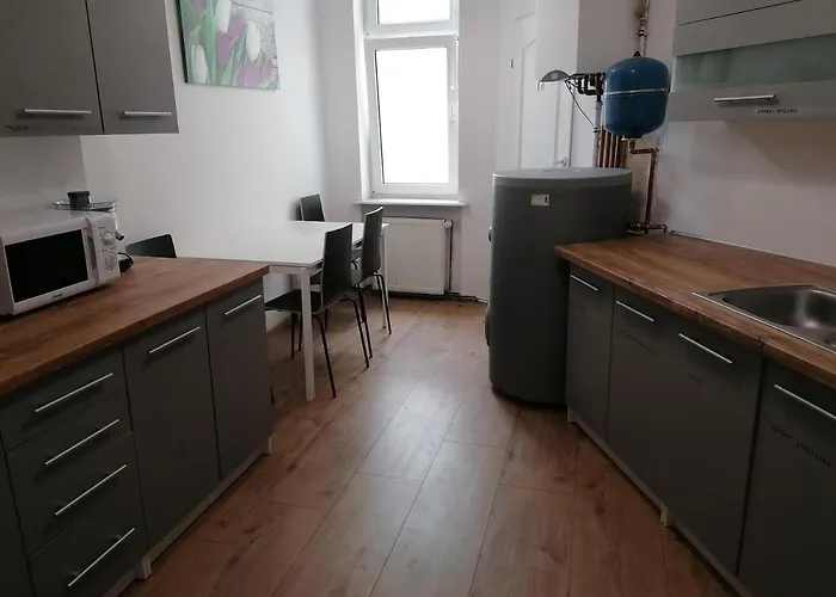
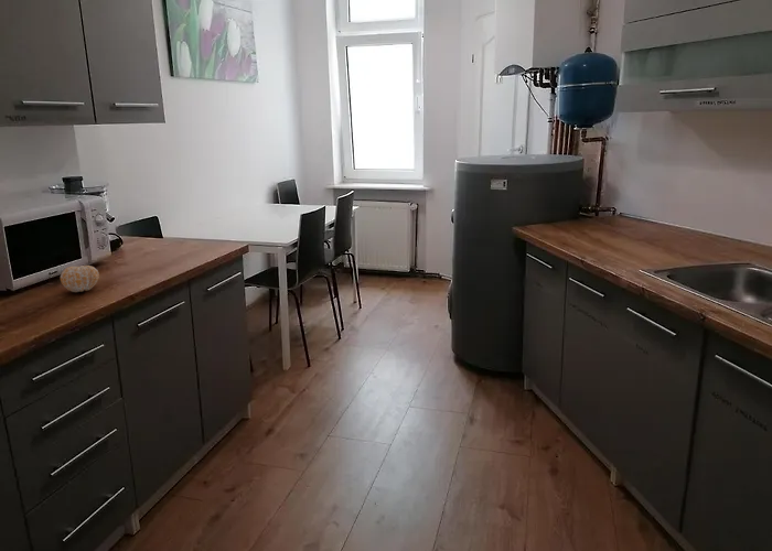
+ fruit (79, 278)
